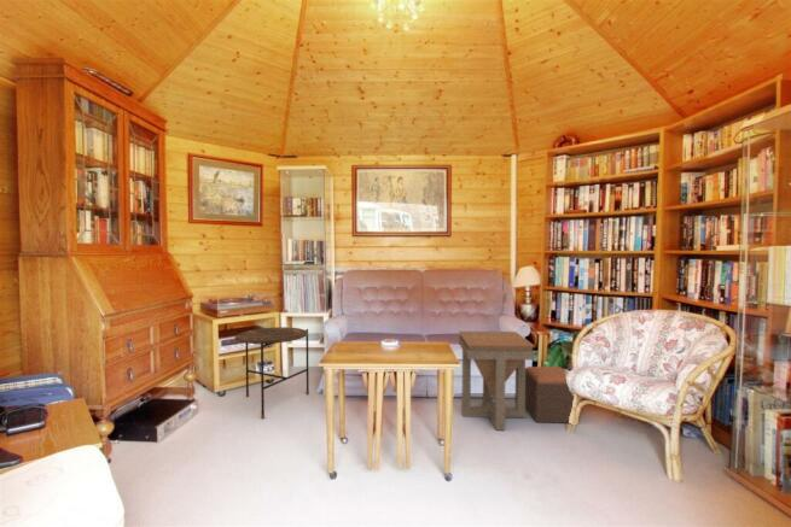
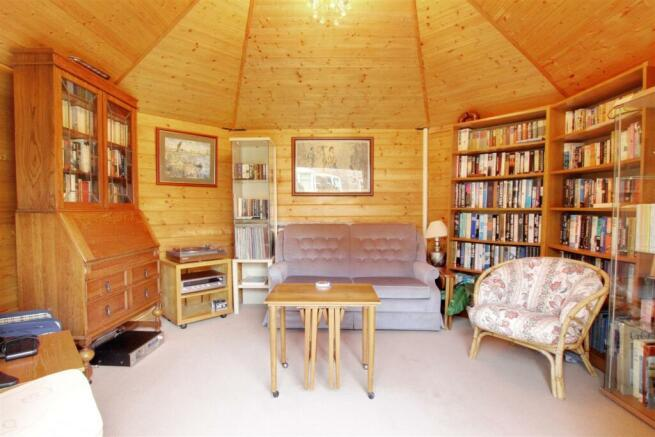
- footstool (549, 392)
- side table (493, 376)
- side table (271, 374)
